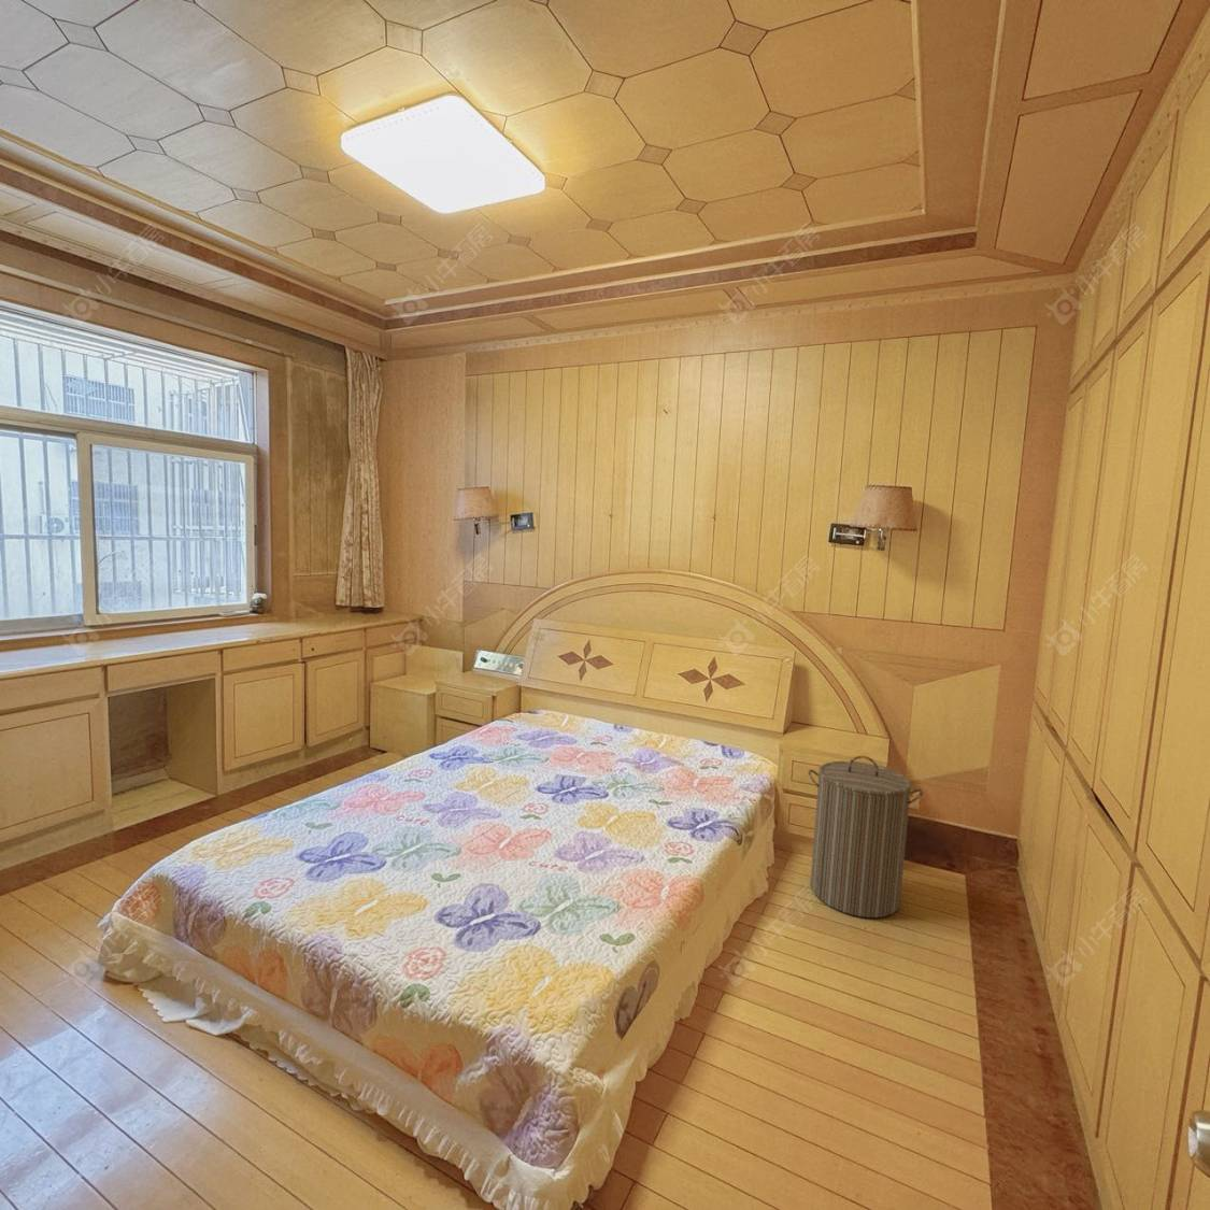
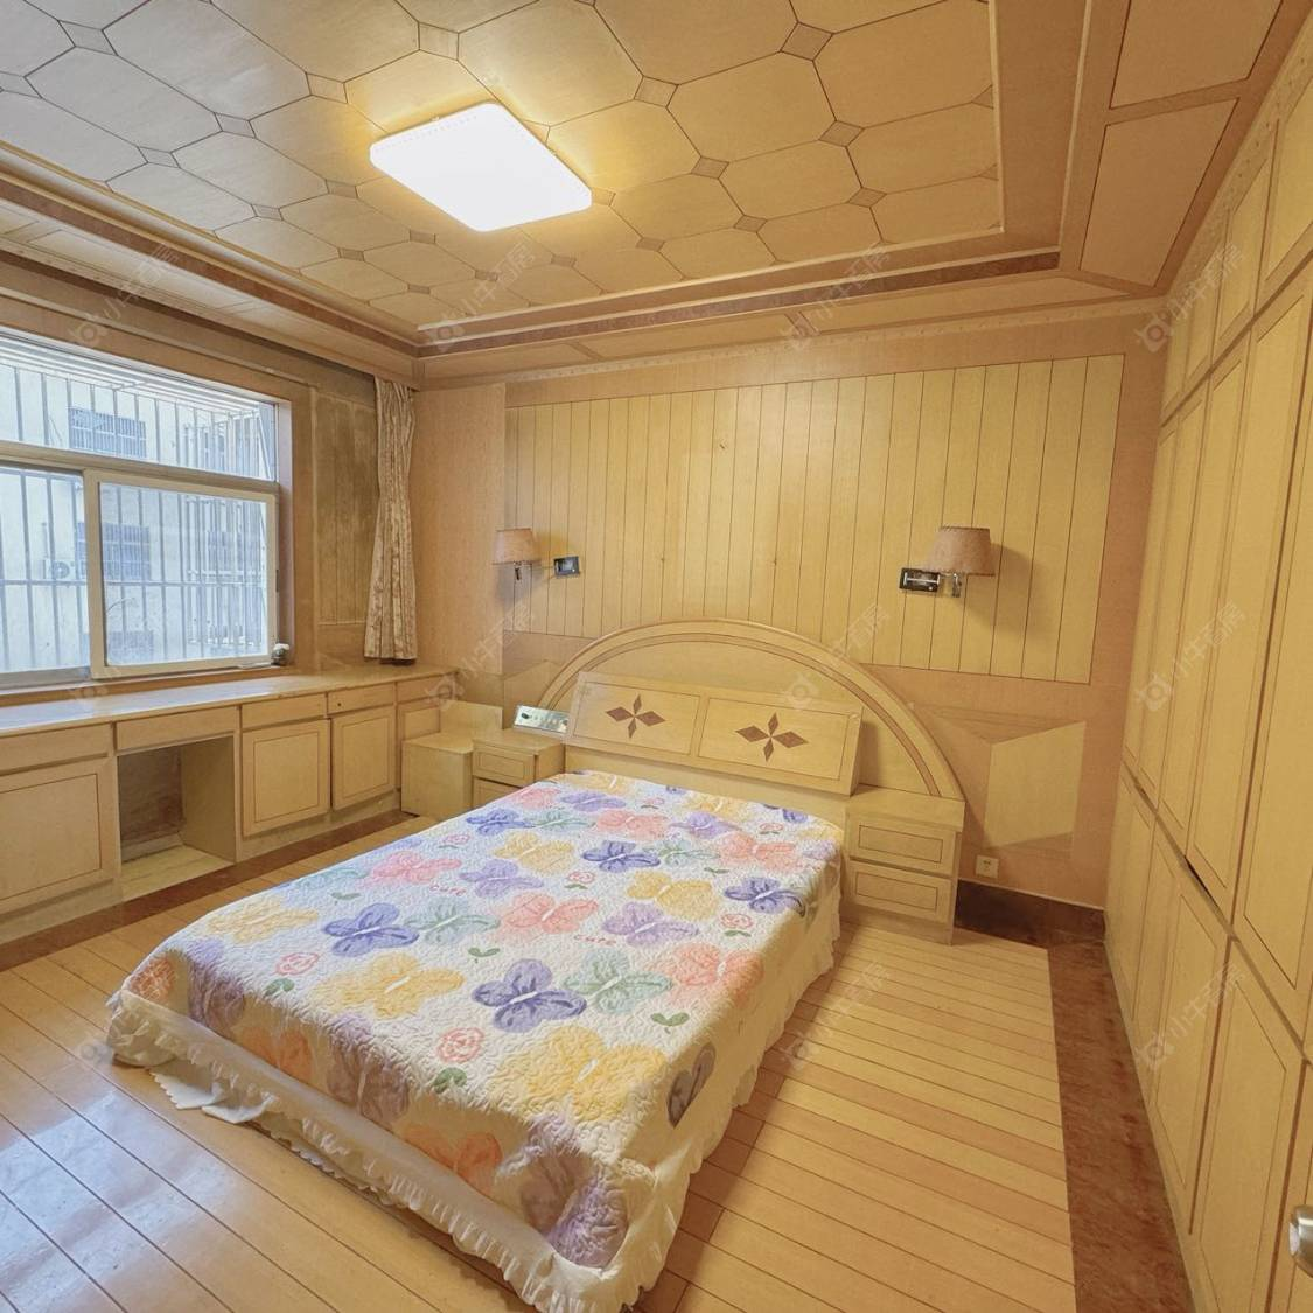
- laundry hamper (860, 826)
